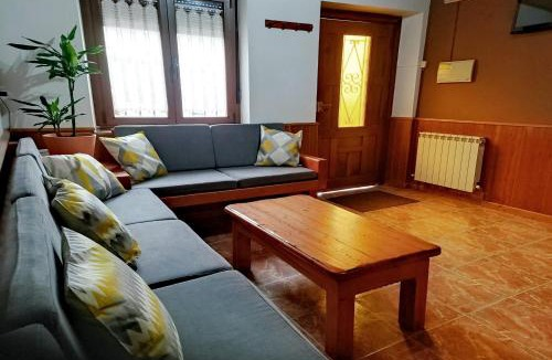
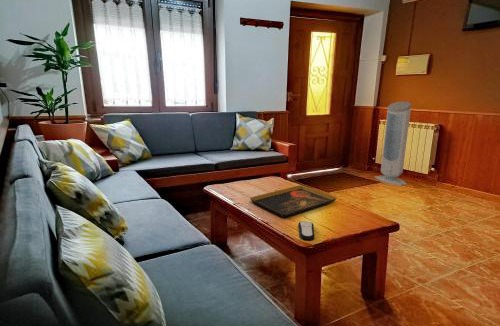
+ air purifier (395, 142)
+ decorative tray (293, 199)
+ remote control (306, 230)
